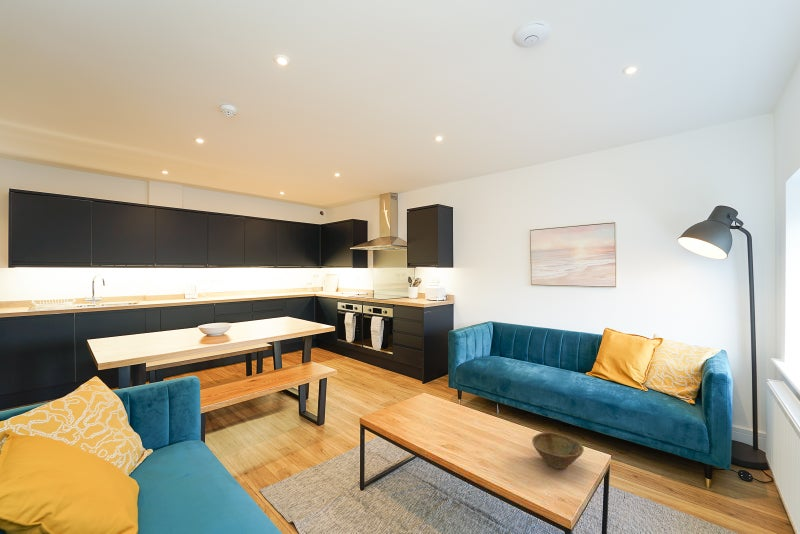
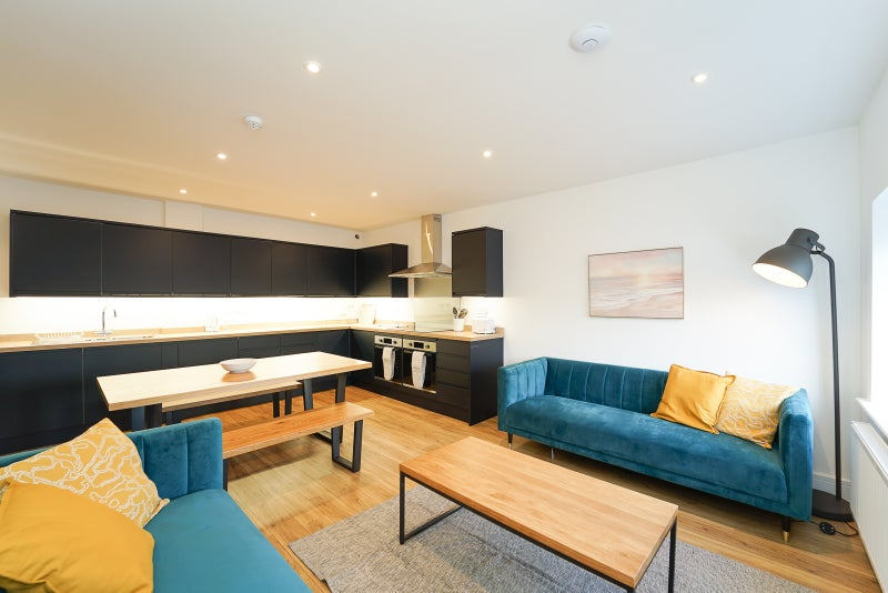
- bowl (557, 453)
